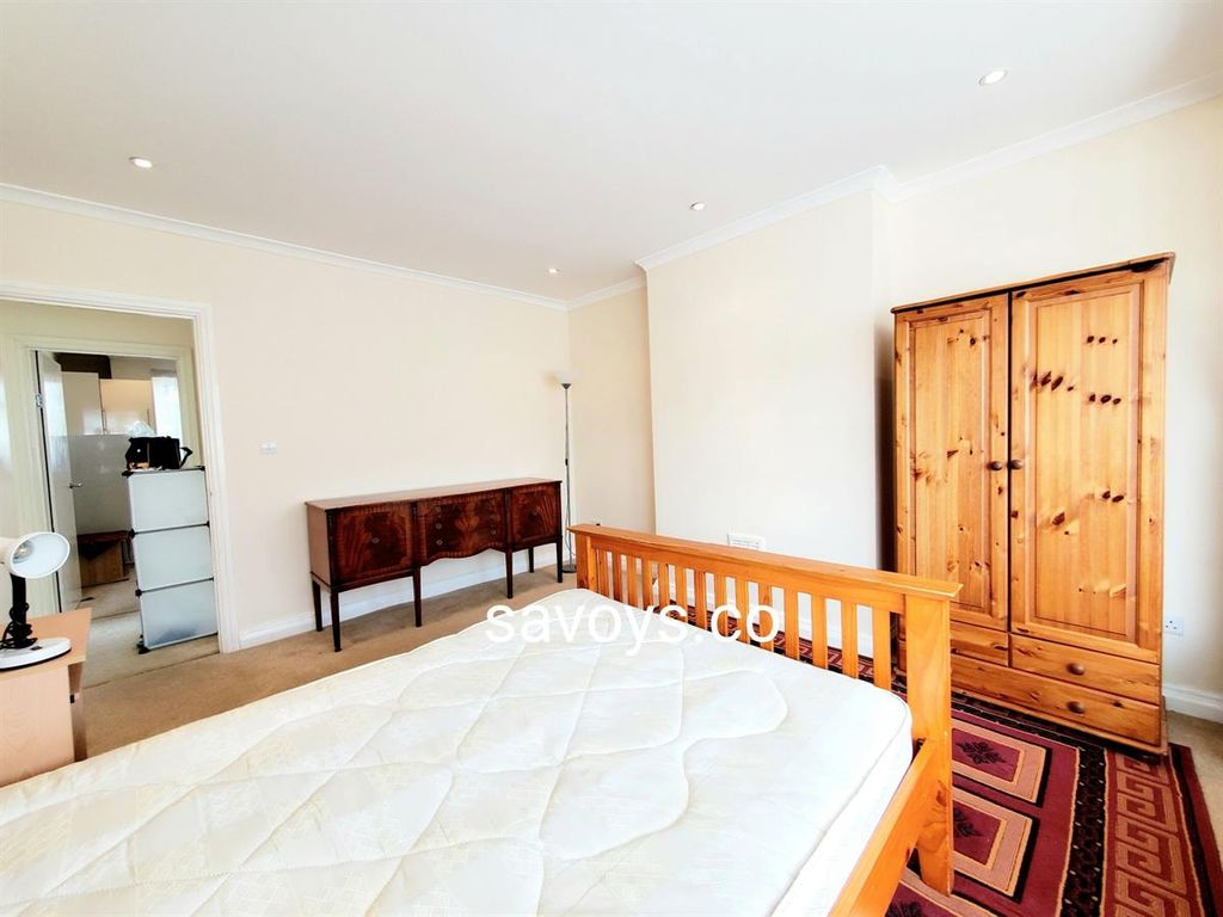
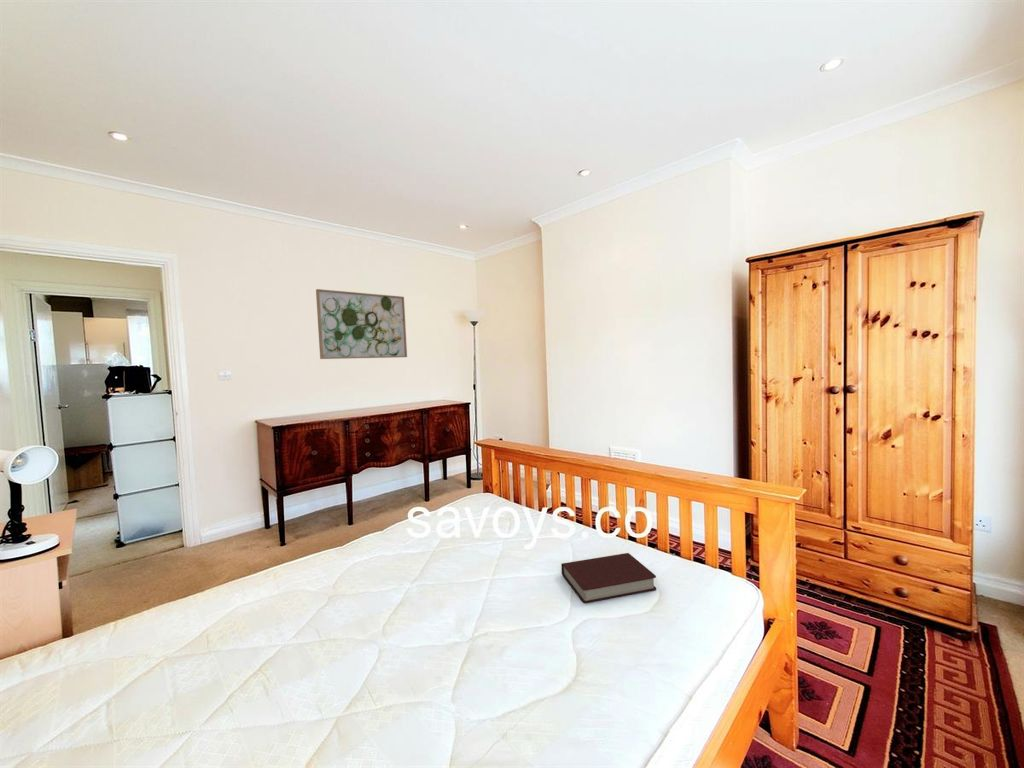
+ book (607, 575)
+ wall art (365, 325)
